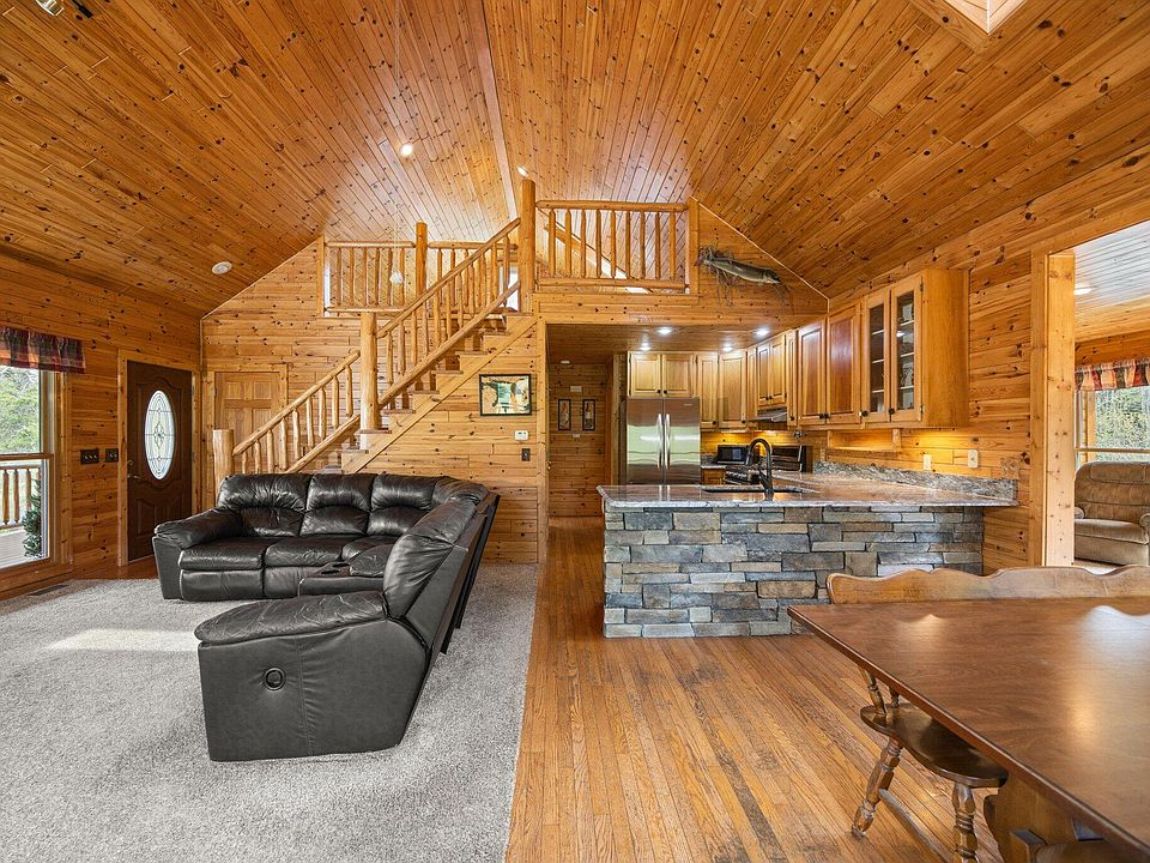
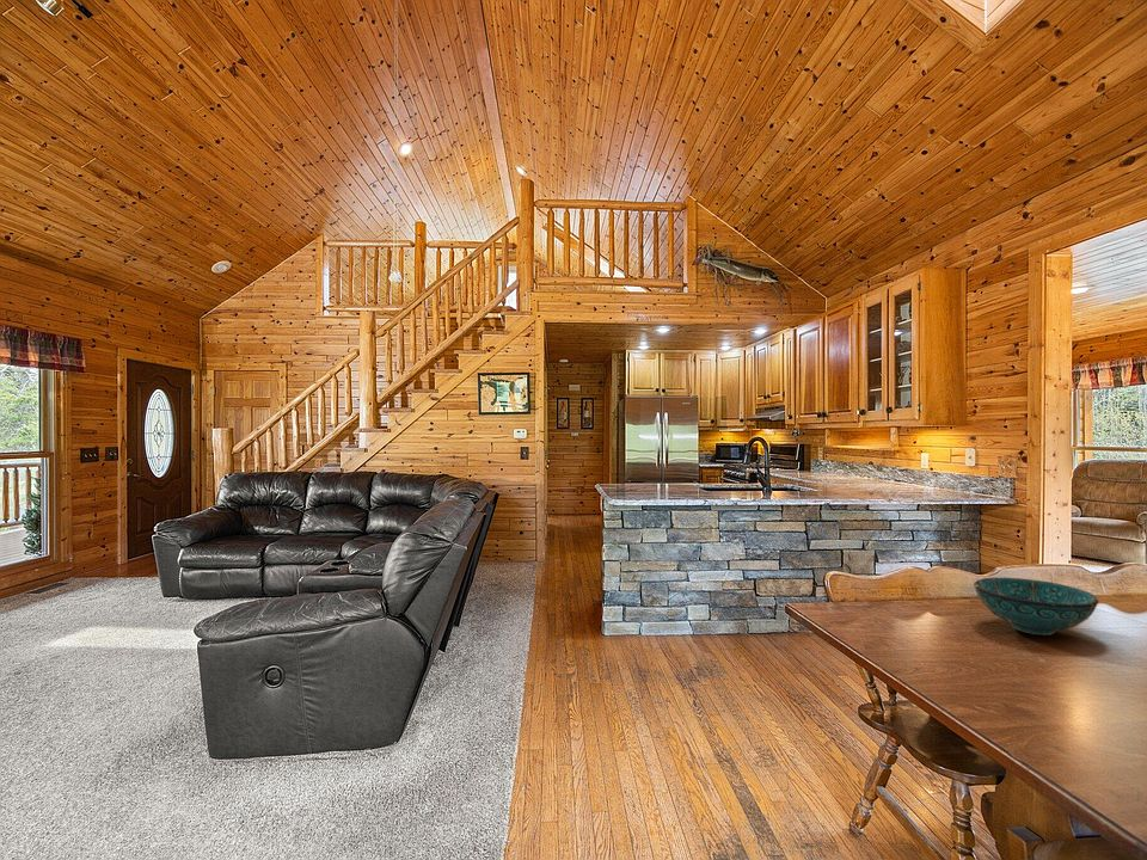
+ decorative bowl (1032, 609)
